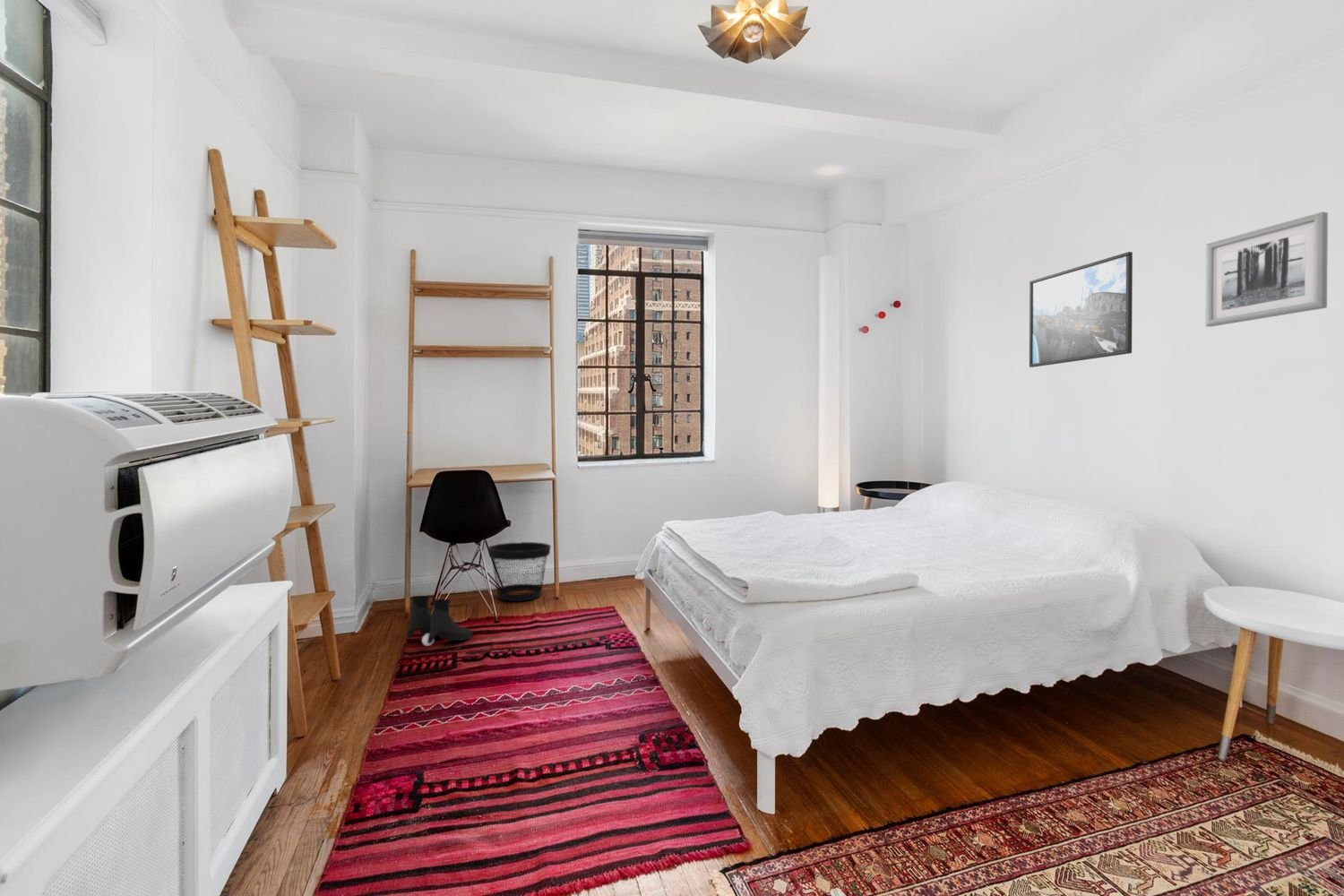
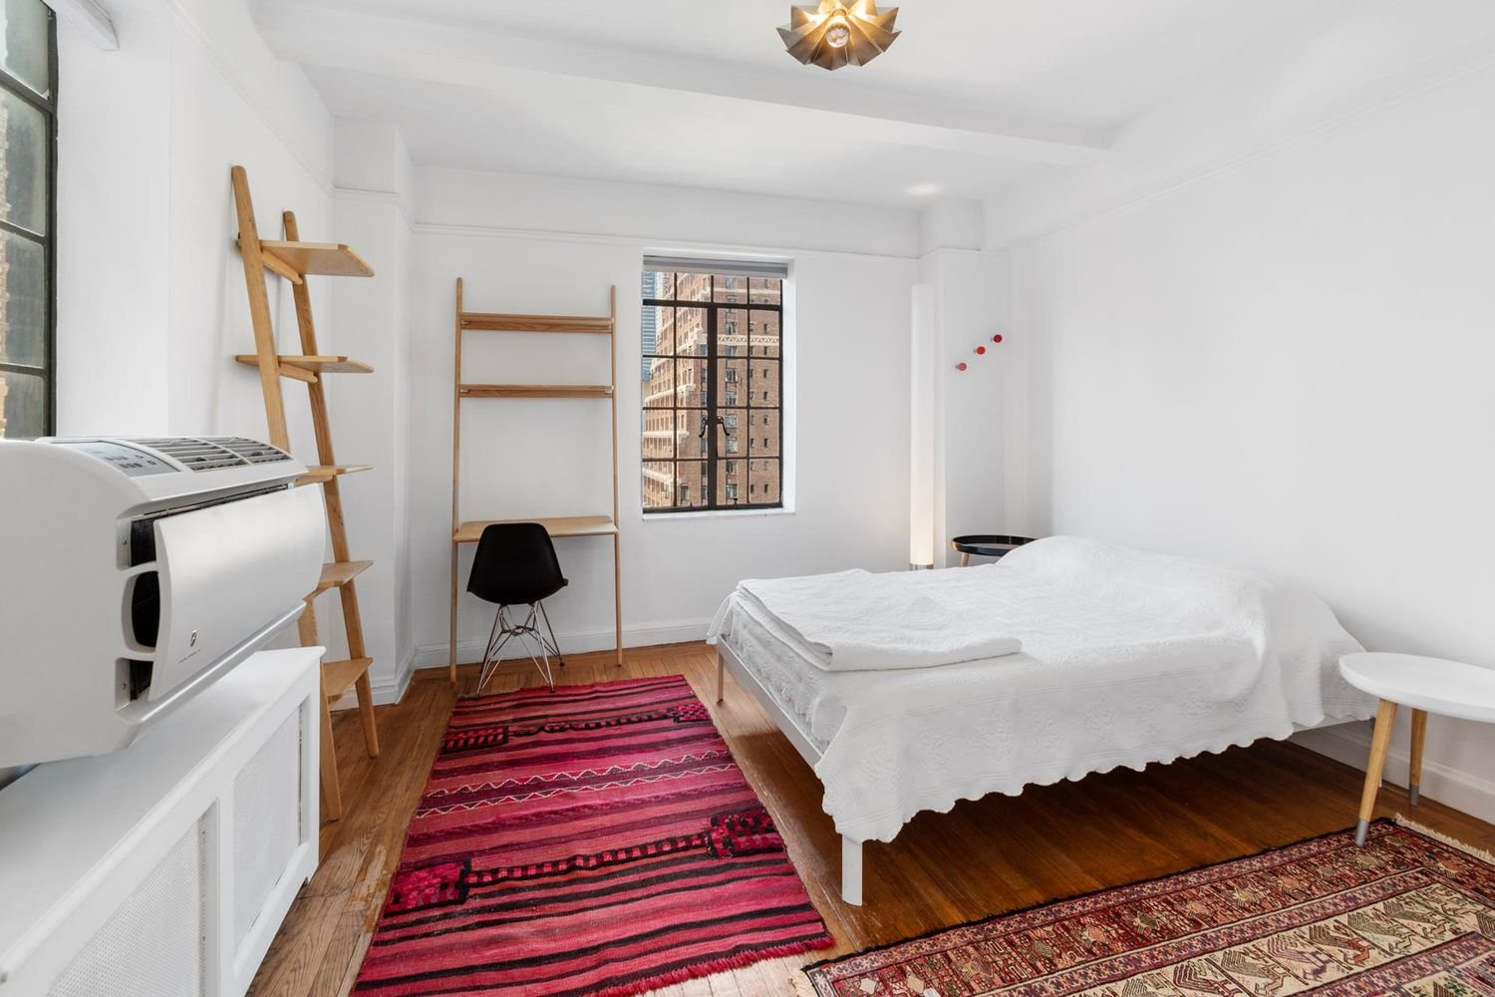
- boots (440, 616)
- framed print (1076, 314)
- wastebasket (519, 571)
- wall art (1262, 273)
